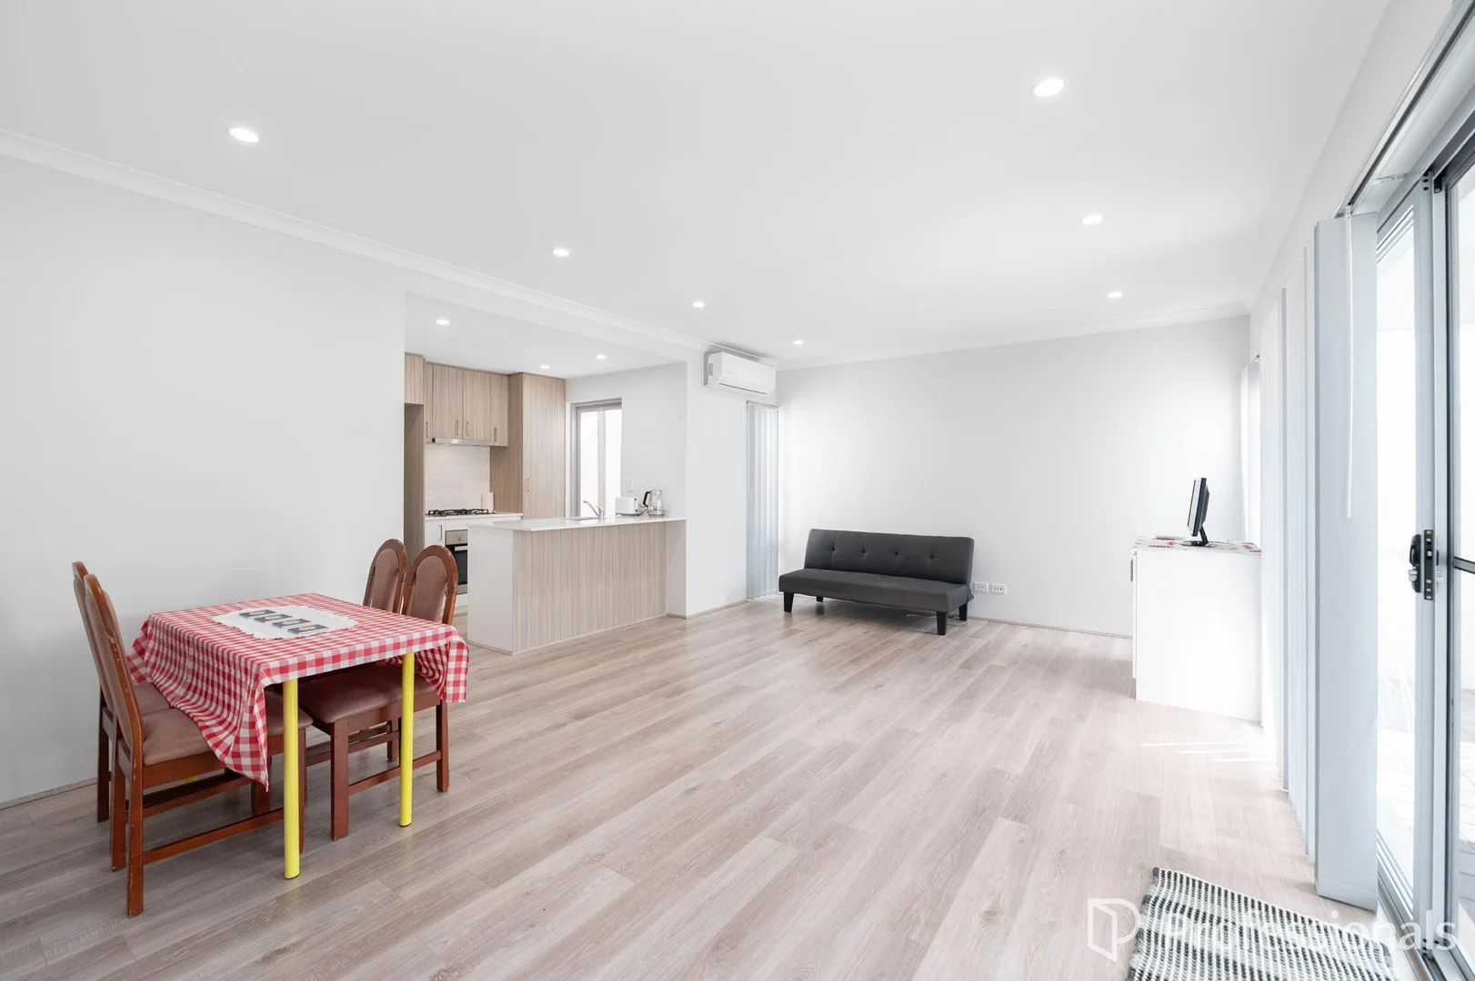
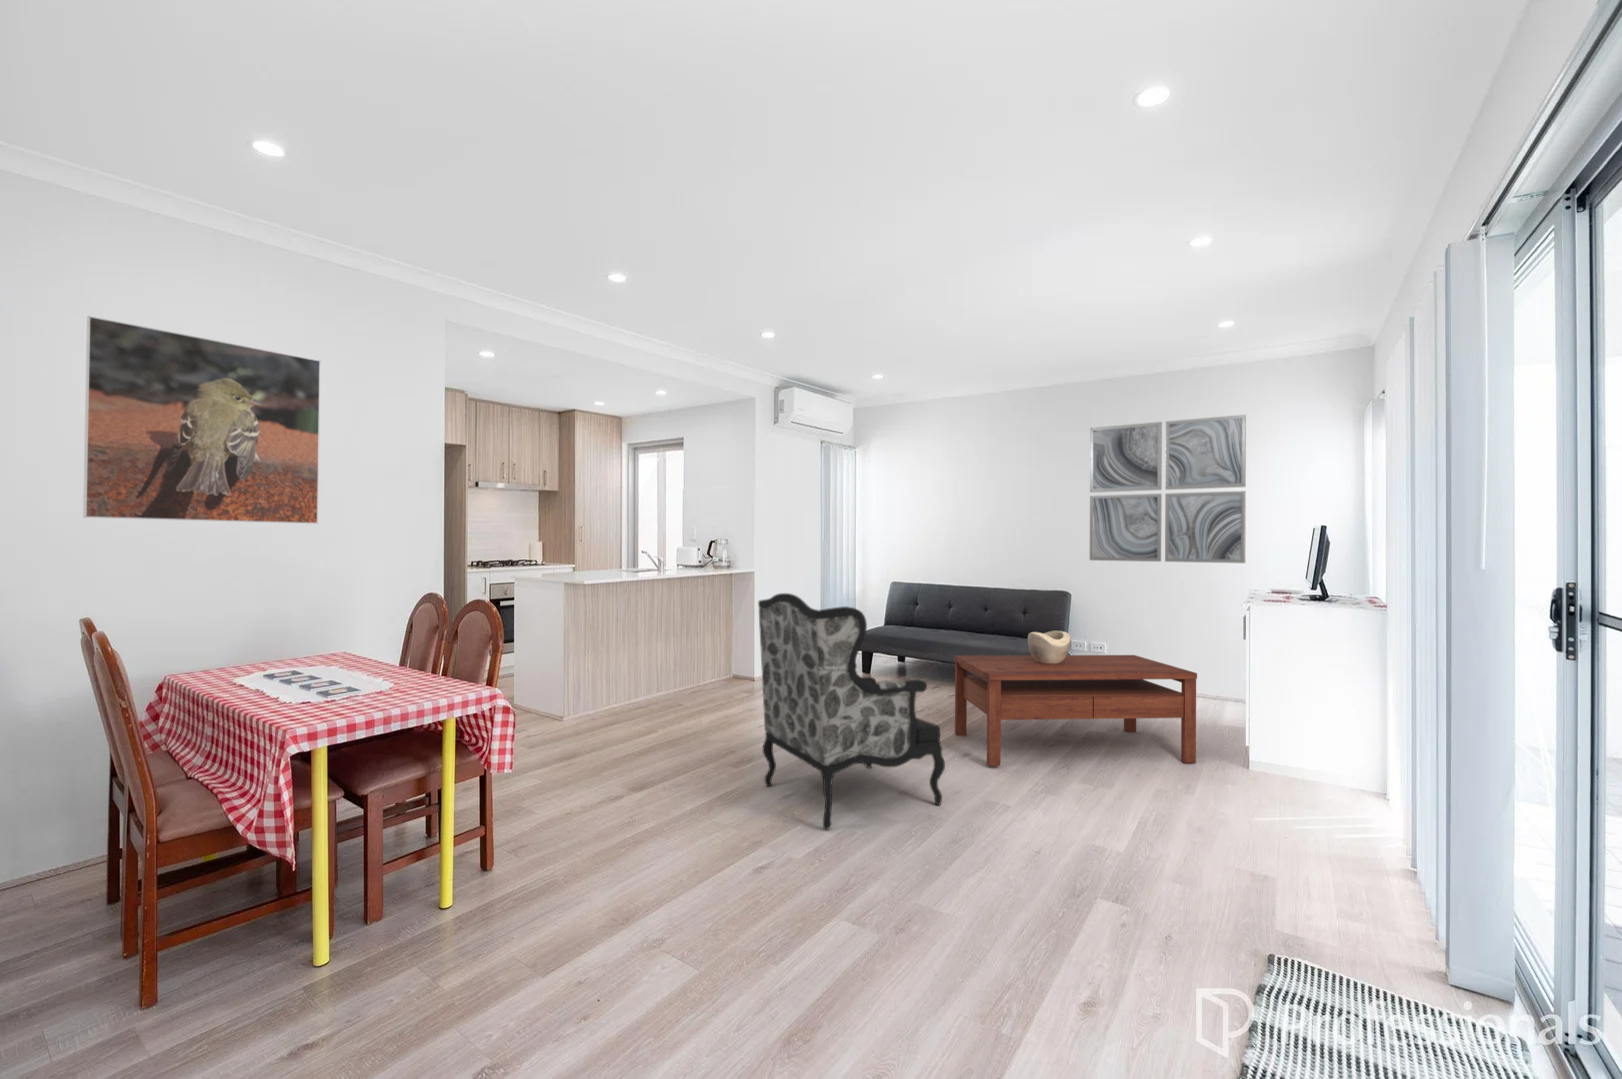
+ wall art (1160, 494)
+ coffee table (1066, 706)
+ decorative bowl (1050, 647)
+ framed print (214, 431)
+ armchair (847, 694)
